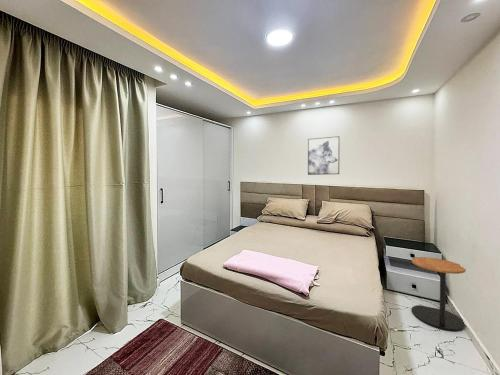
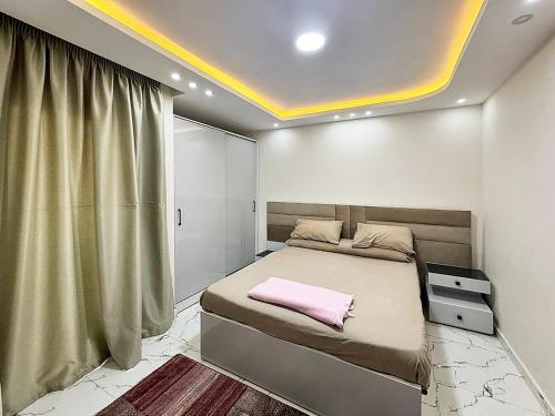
- wall art (323, 156)
- side table (440, 290)
